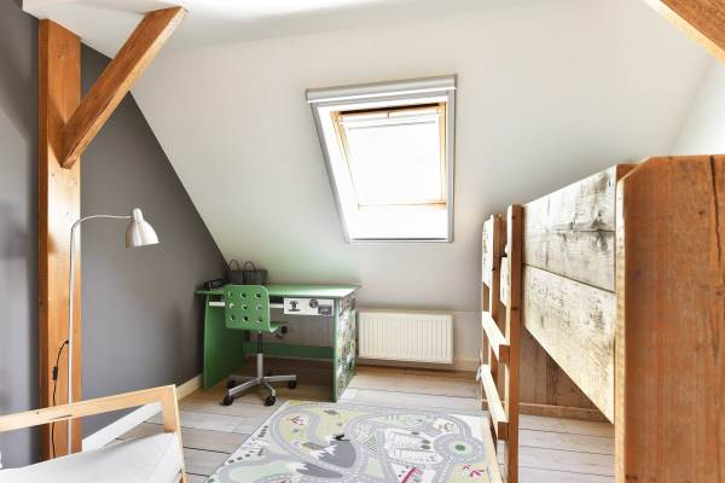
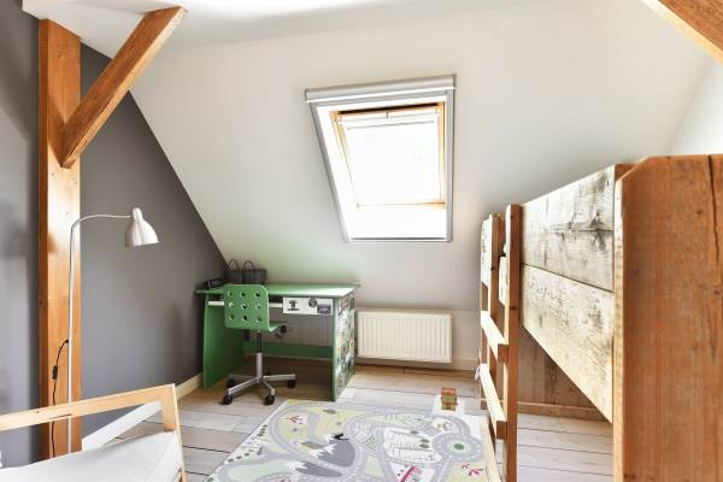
+ toy house (448, 398)
